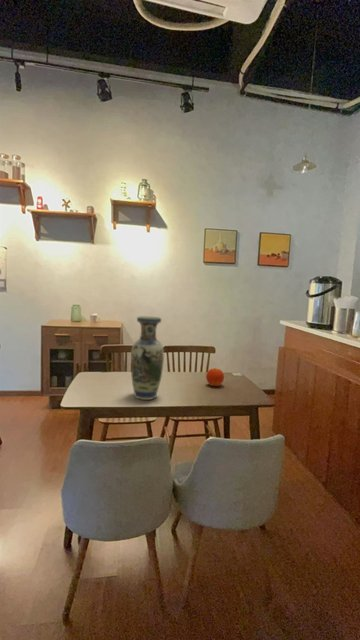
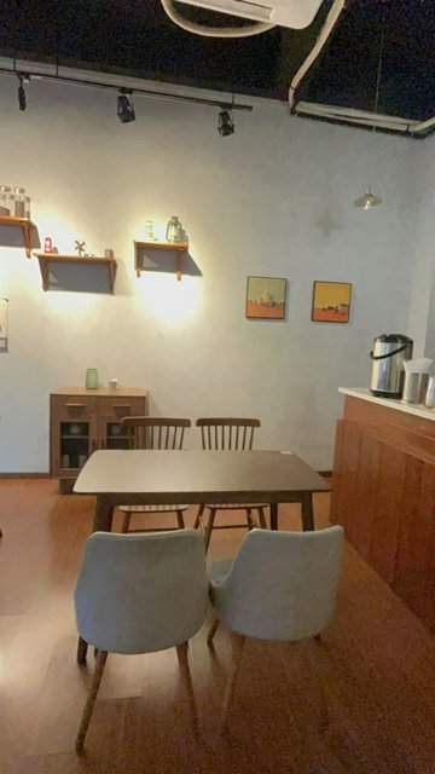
- vase (147, 357)
- fruit (215, 376)
